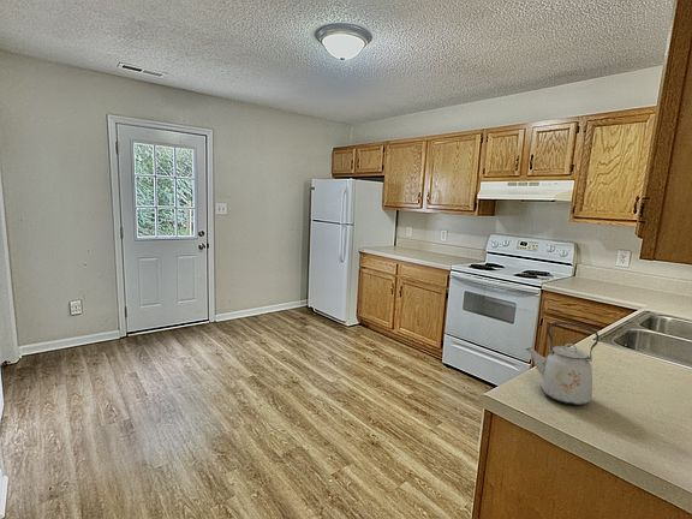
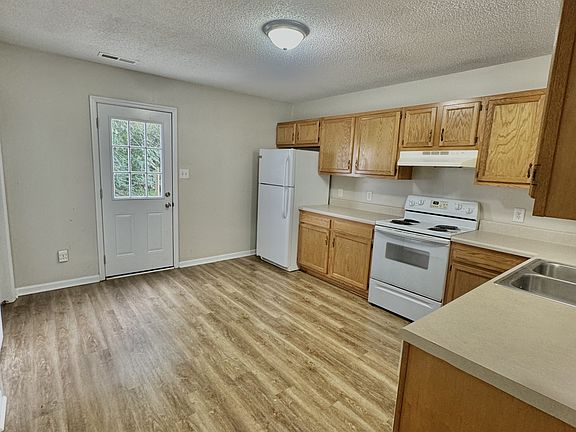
- kettle (559, 358)
